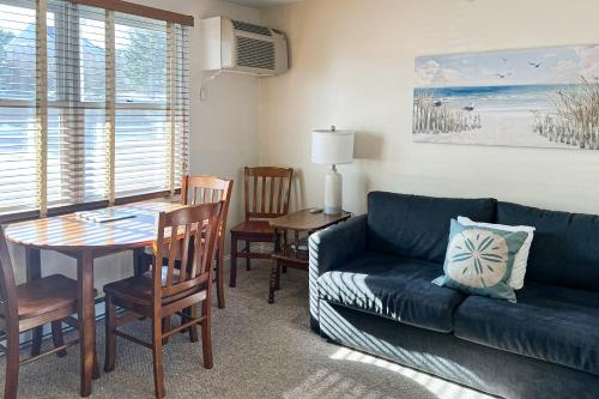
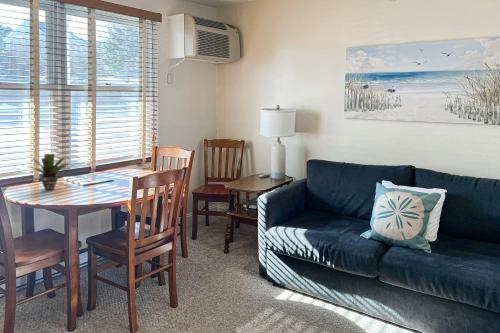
+ potted plant (48, 172)
